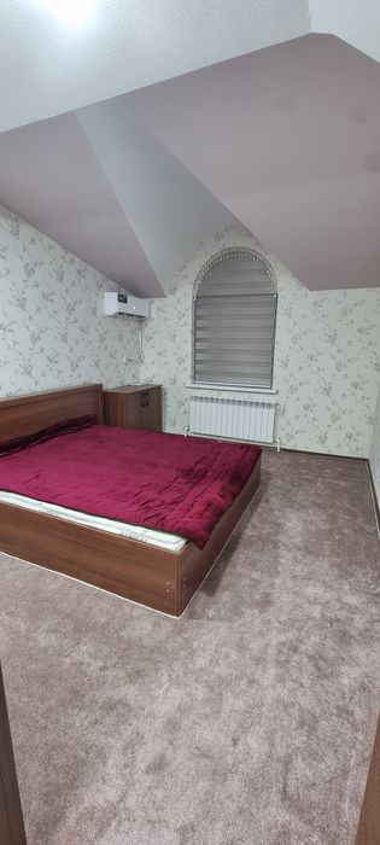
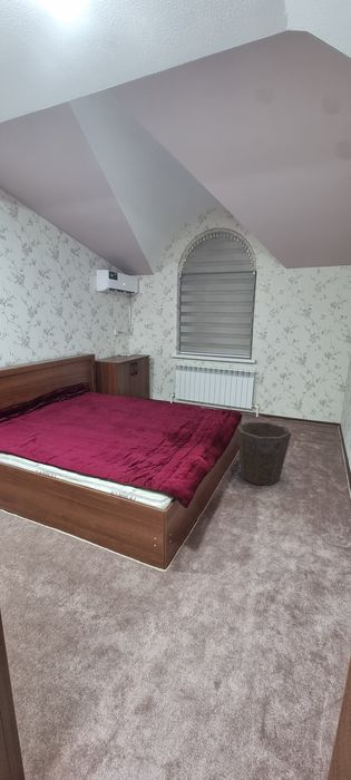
+ waste bin (261, 452)
